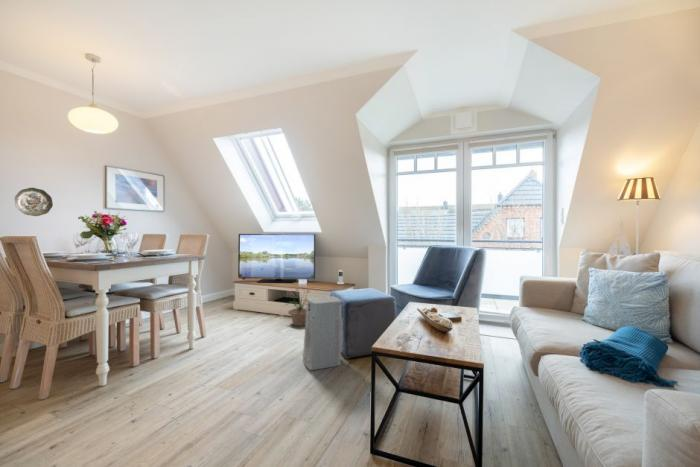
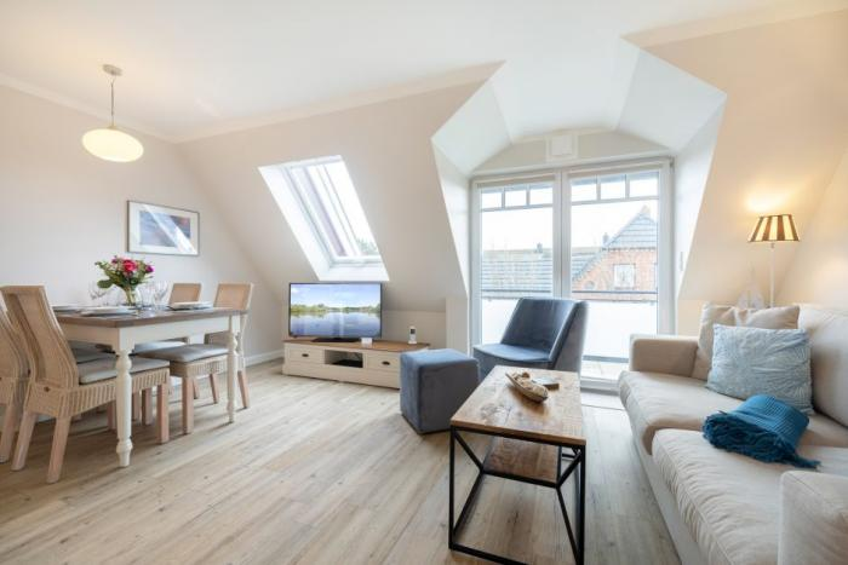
- decorative plate (33, 202)
- potted plant (299, 305)
- air purifier (322, 330)
